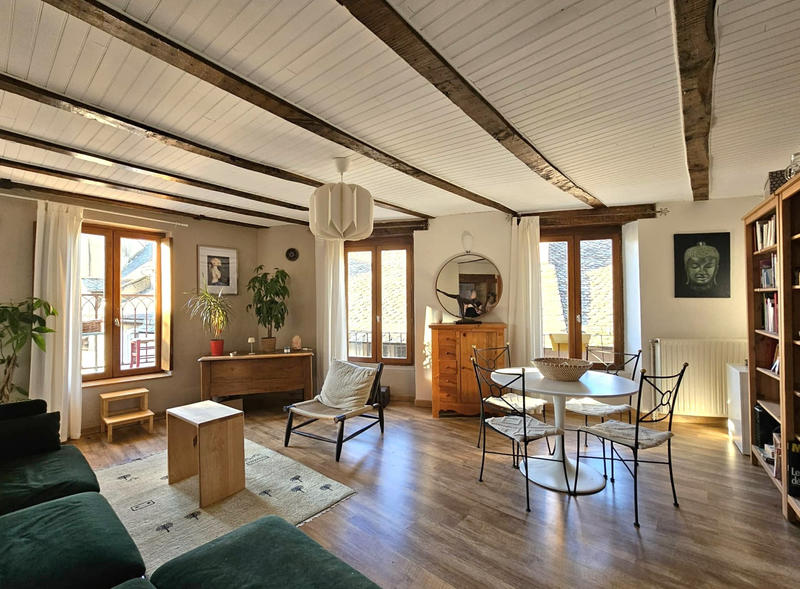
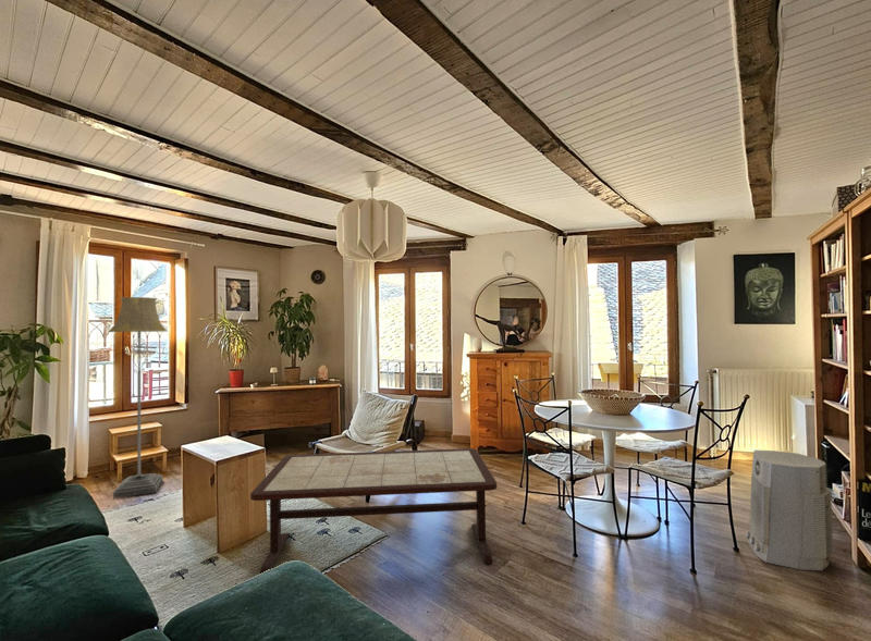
+ floor lamp (138, 393)
+ coffee table (380, 507)
+ air purifier (788, 506)
